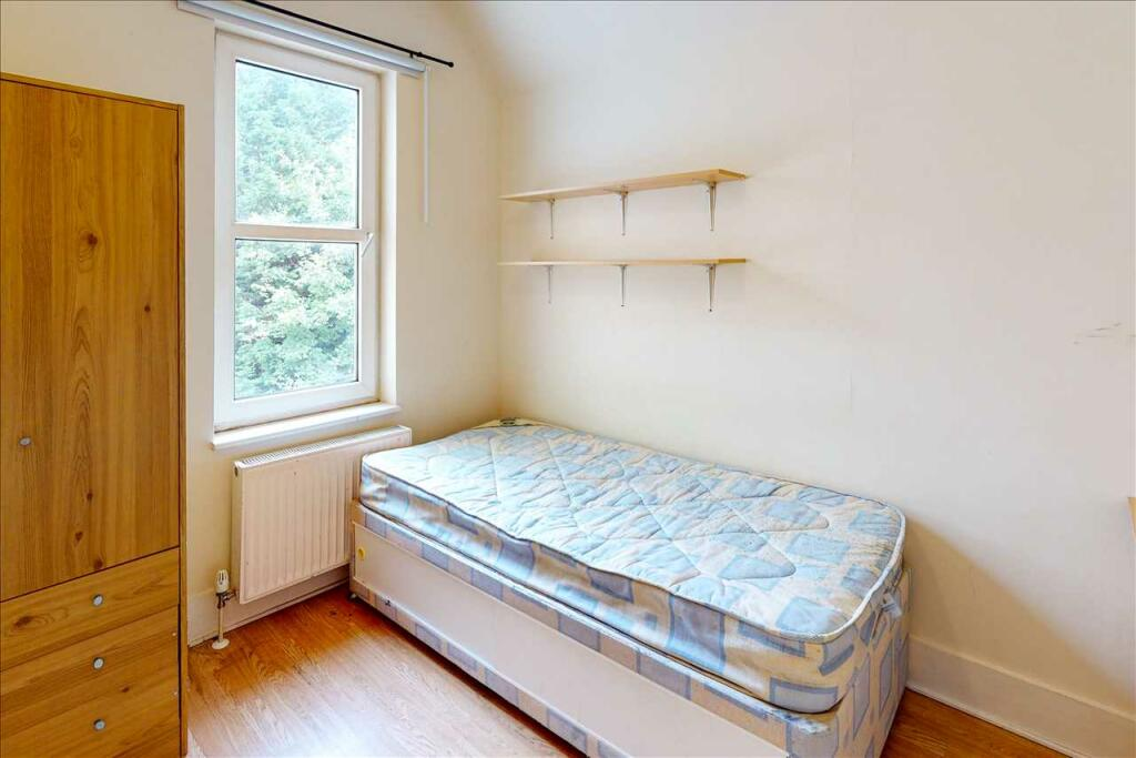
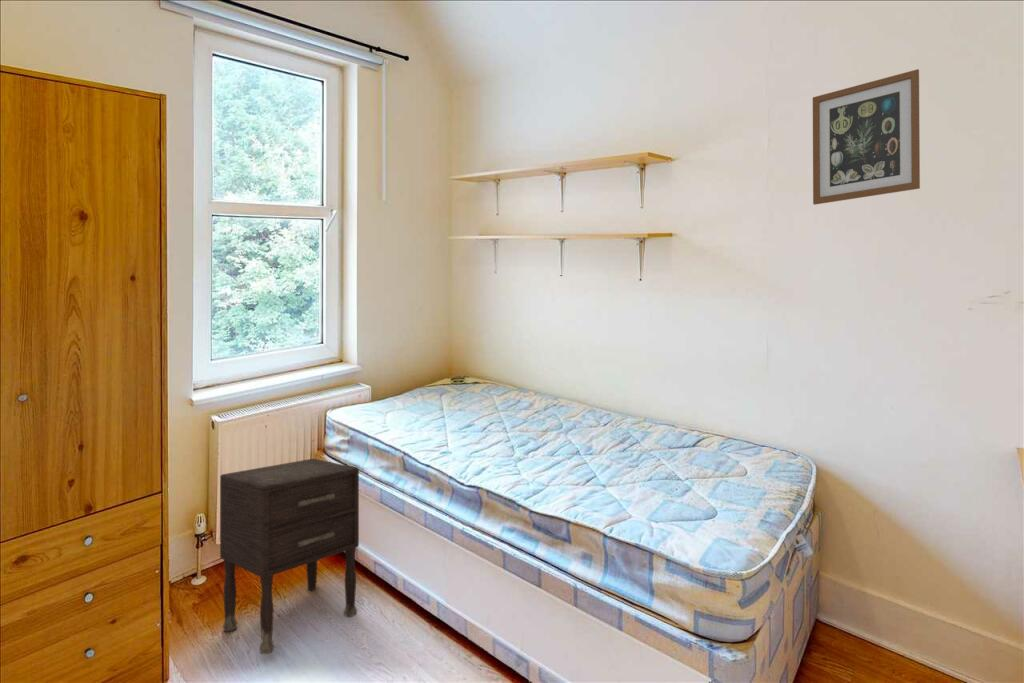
+ wall art (863, 140)
+ nightstand (292, 546)
